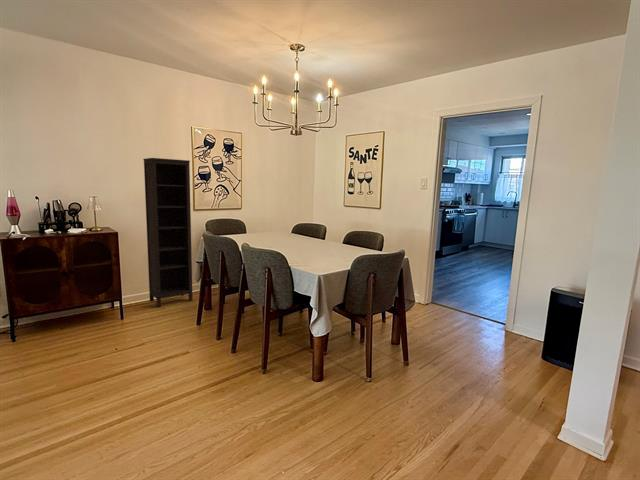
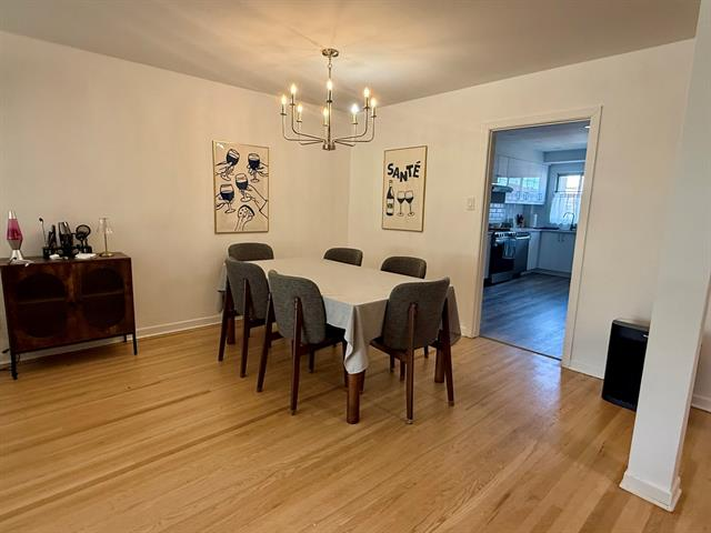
- bookcase (169, 232)
